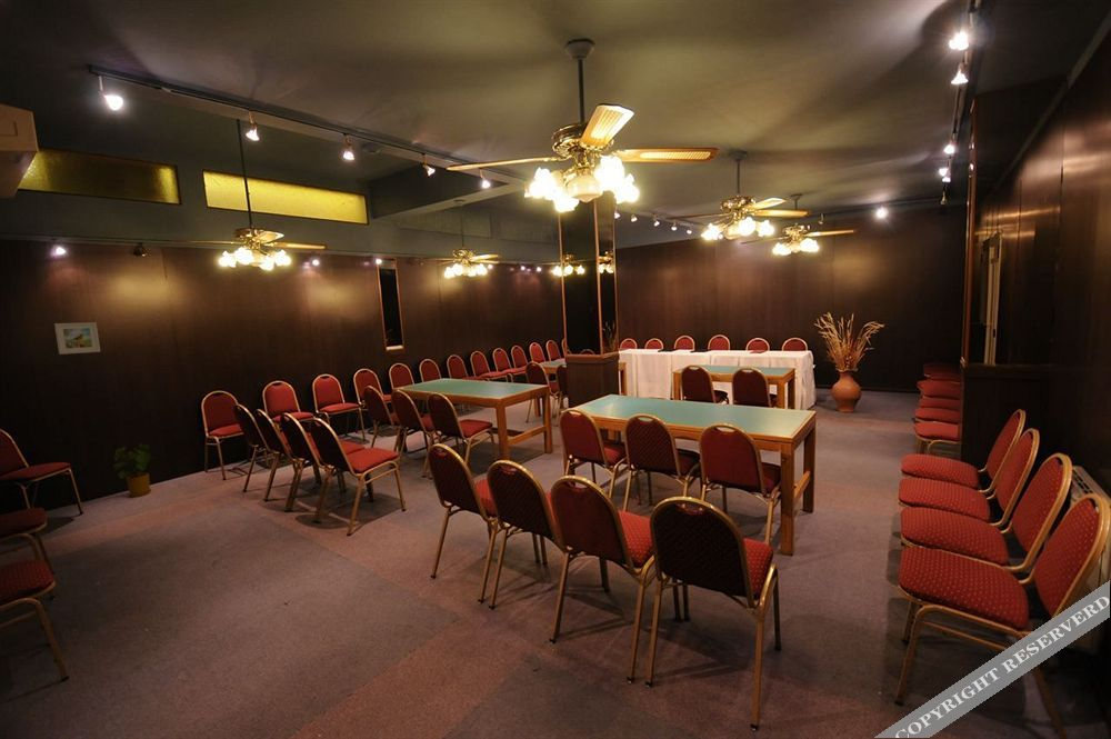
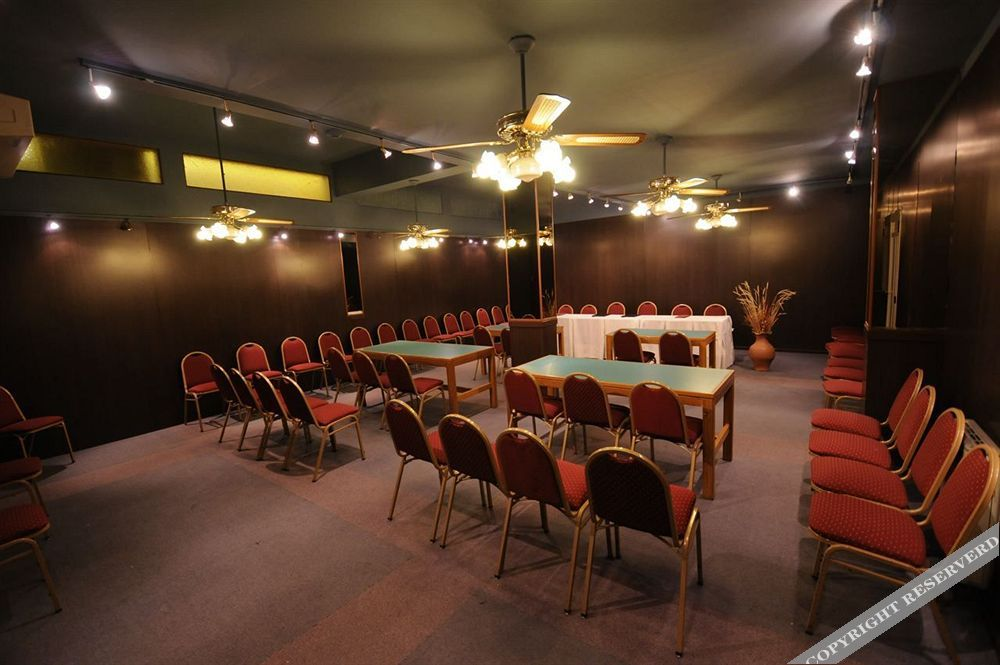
- house plant (134, 470)
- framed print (78, 338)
